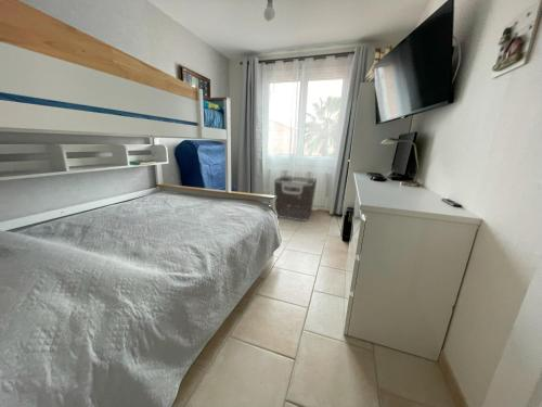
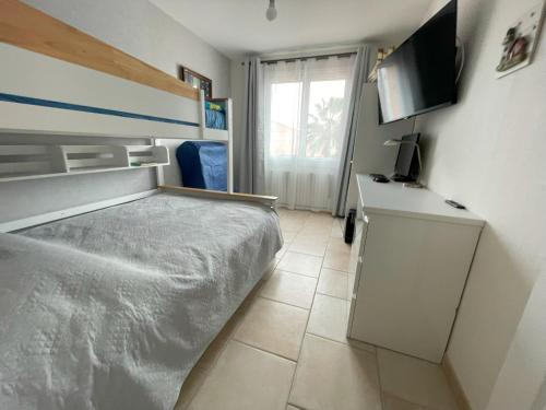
- clothes hamper (295, 196)
